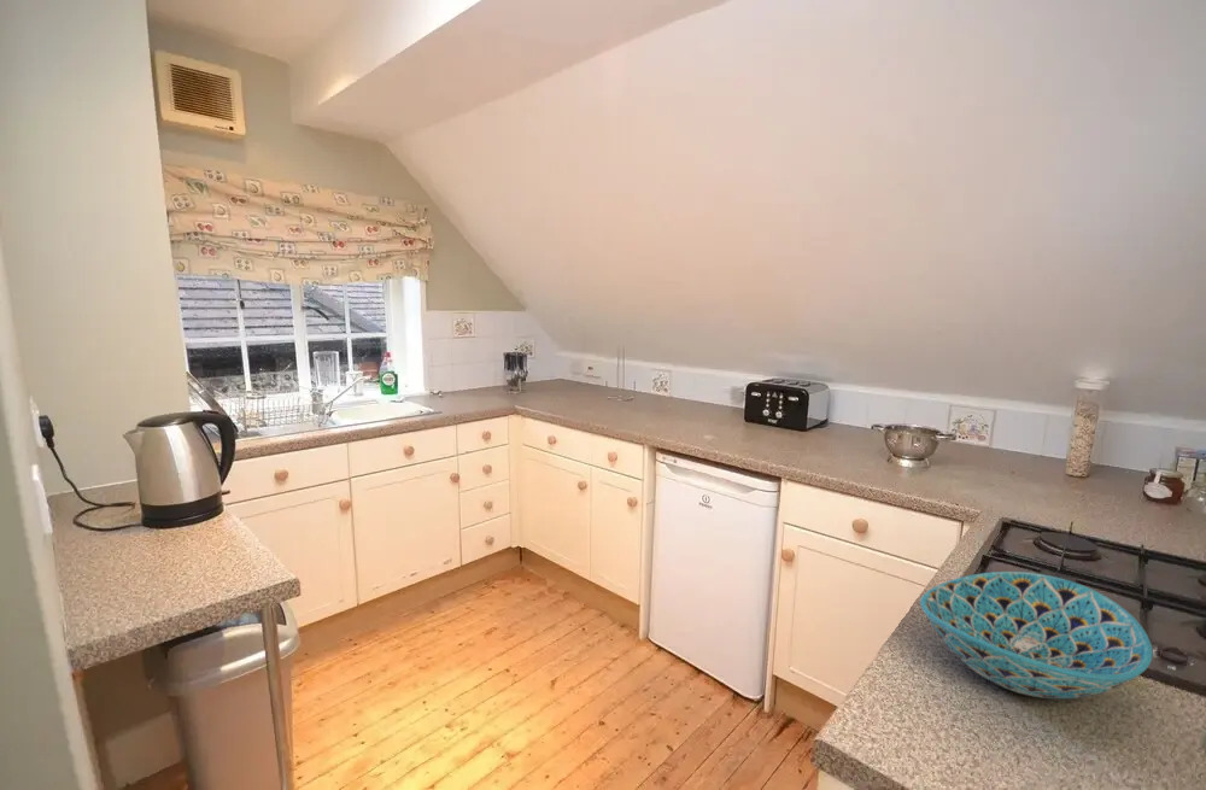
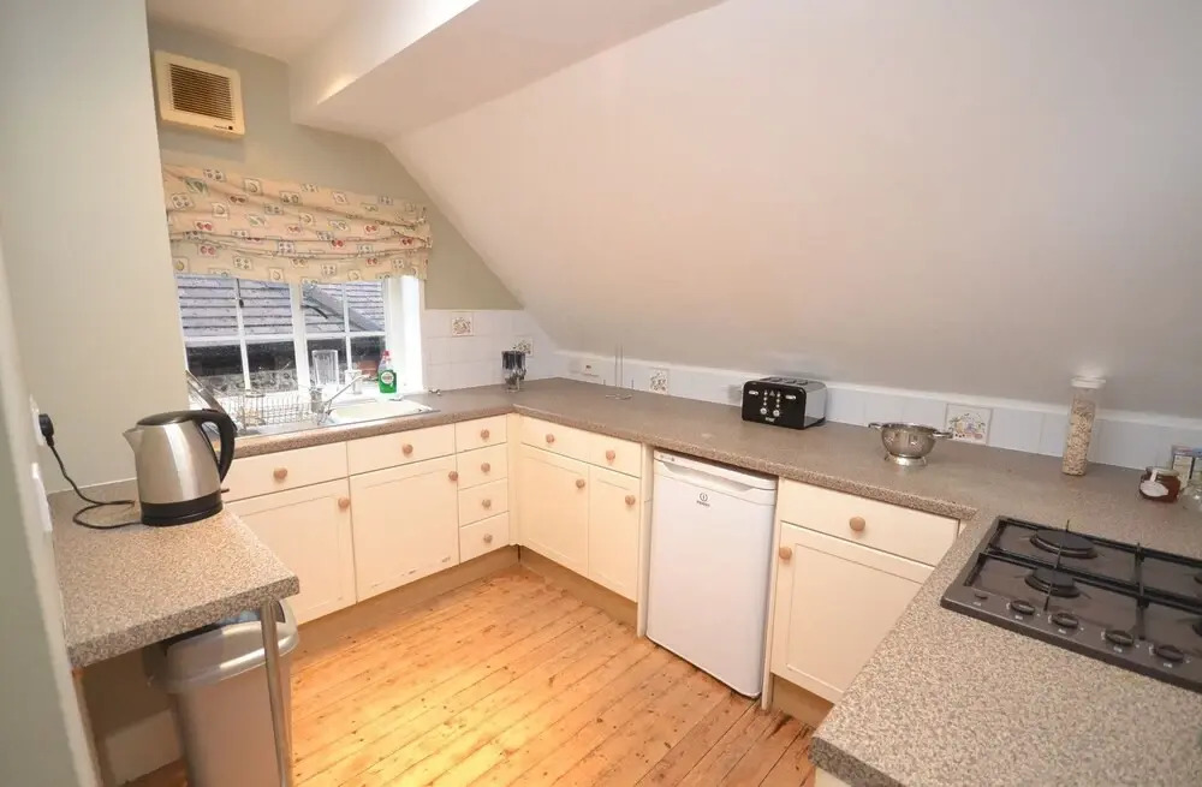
- bowl (1025, 640)
